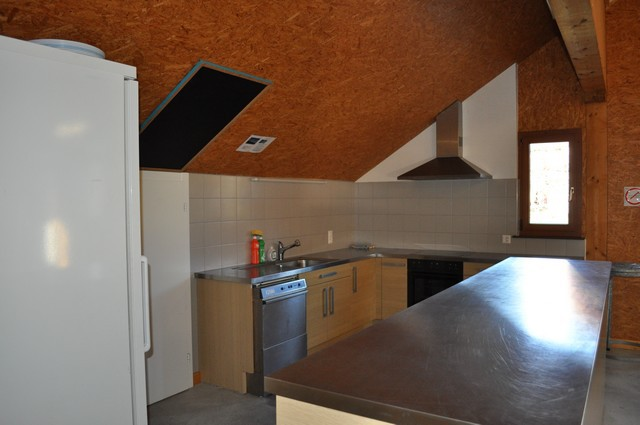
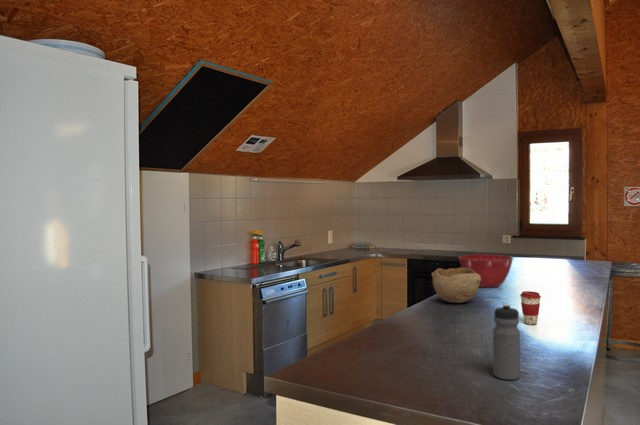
+ water bottle (506, 339)
+ bowl (456, 286)
+ coffee cup (530, 307)
+ mixing bowl (485, 271)
